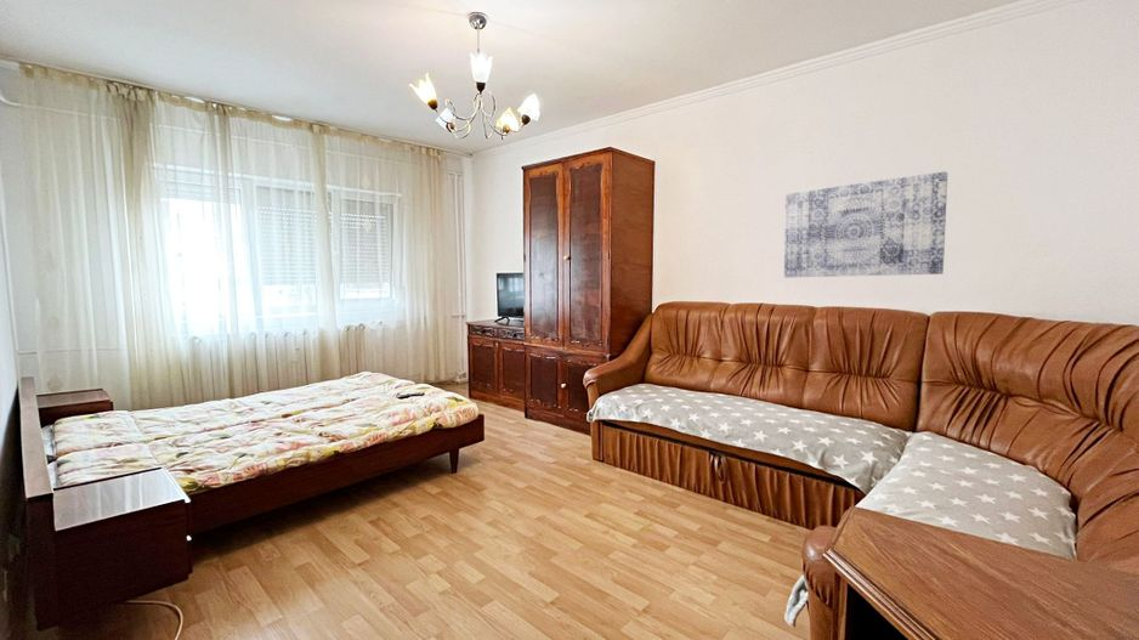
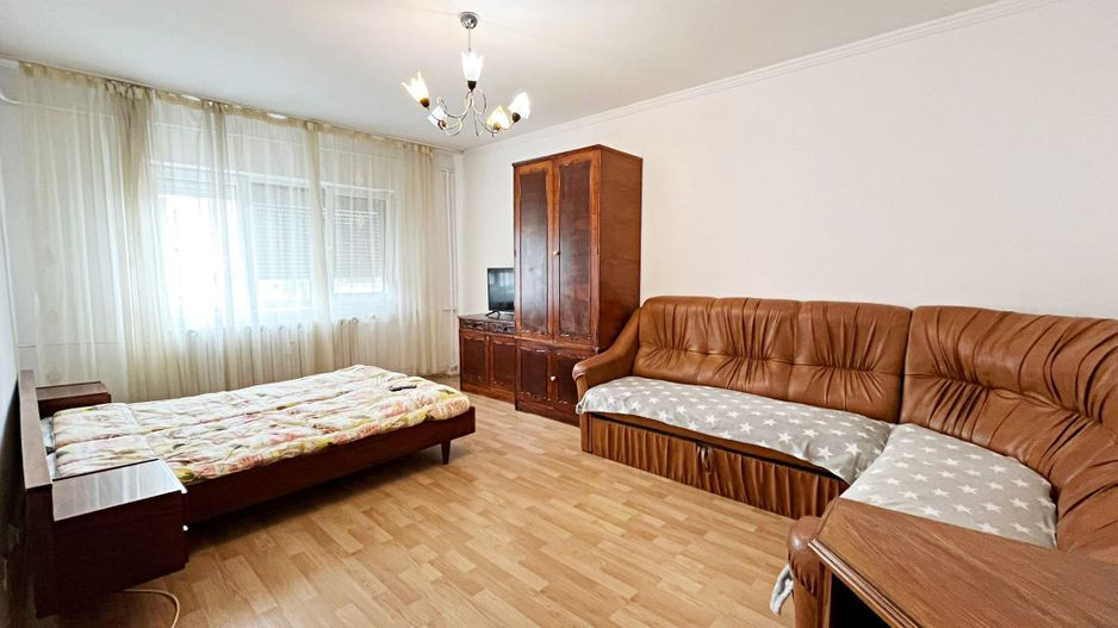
- wall art (857, 230)
